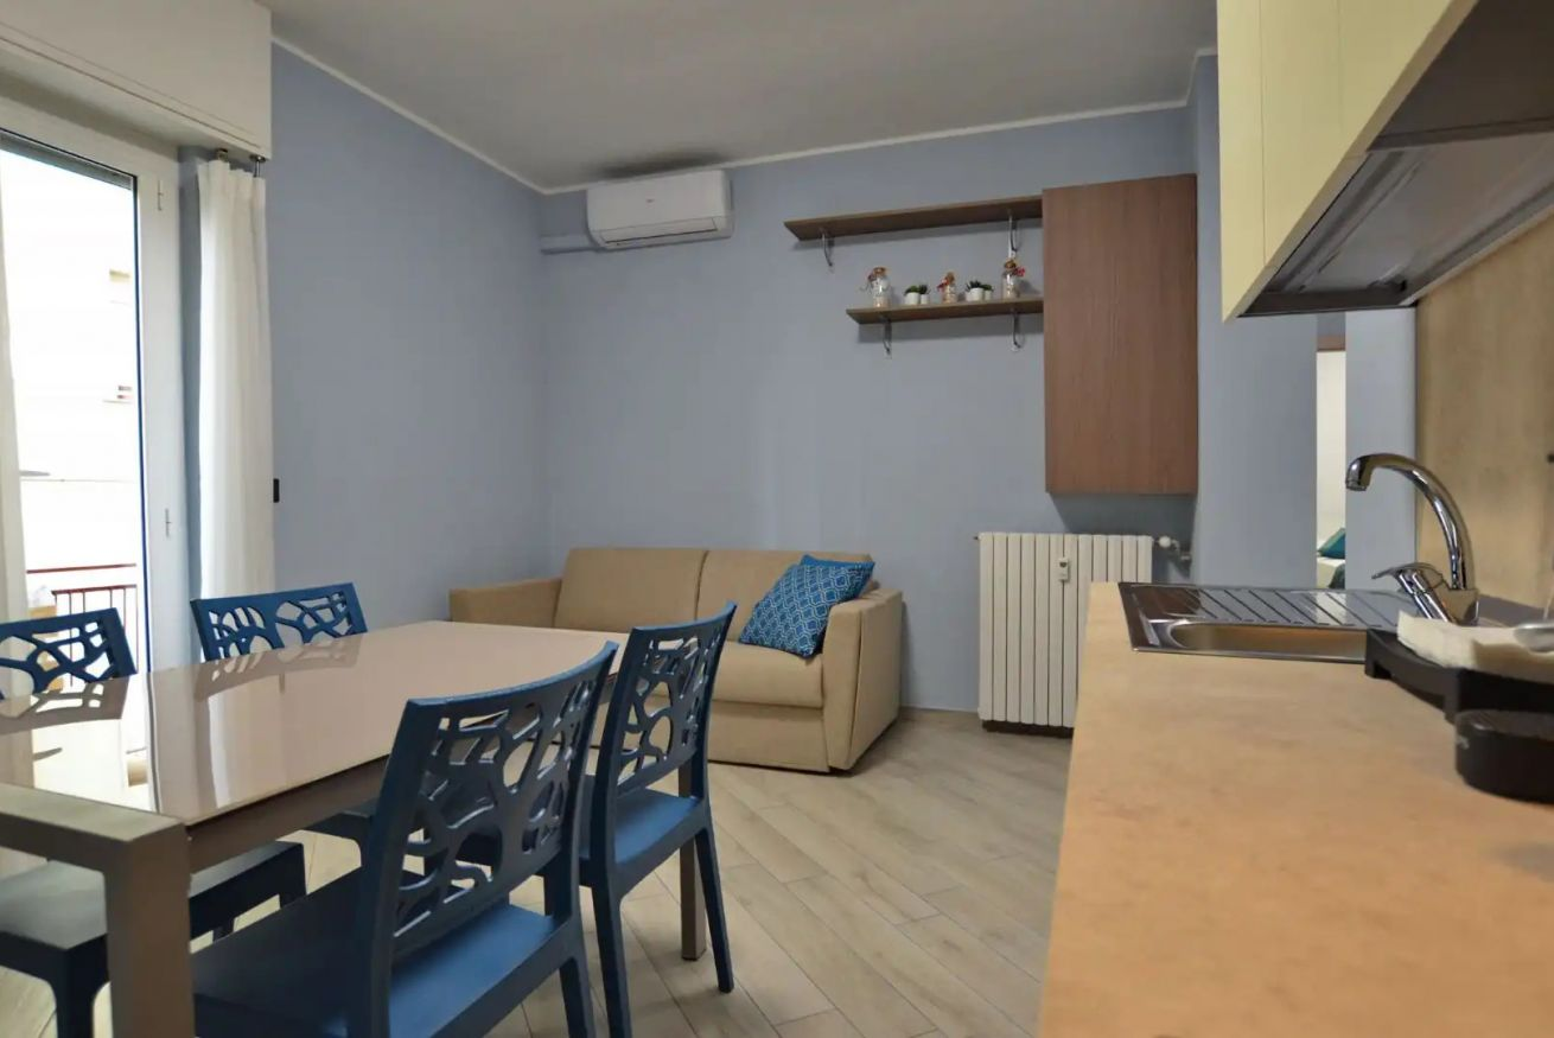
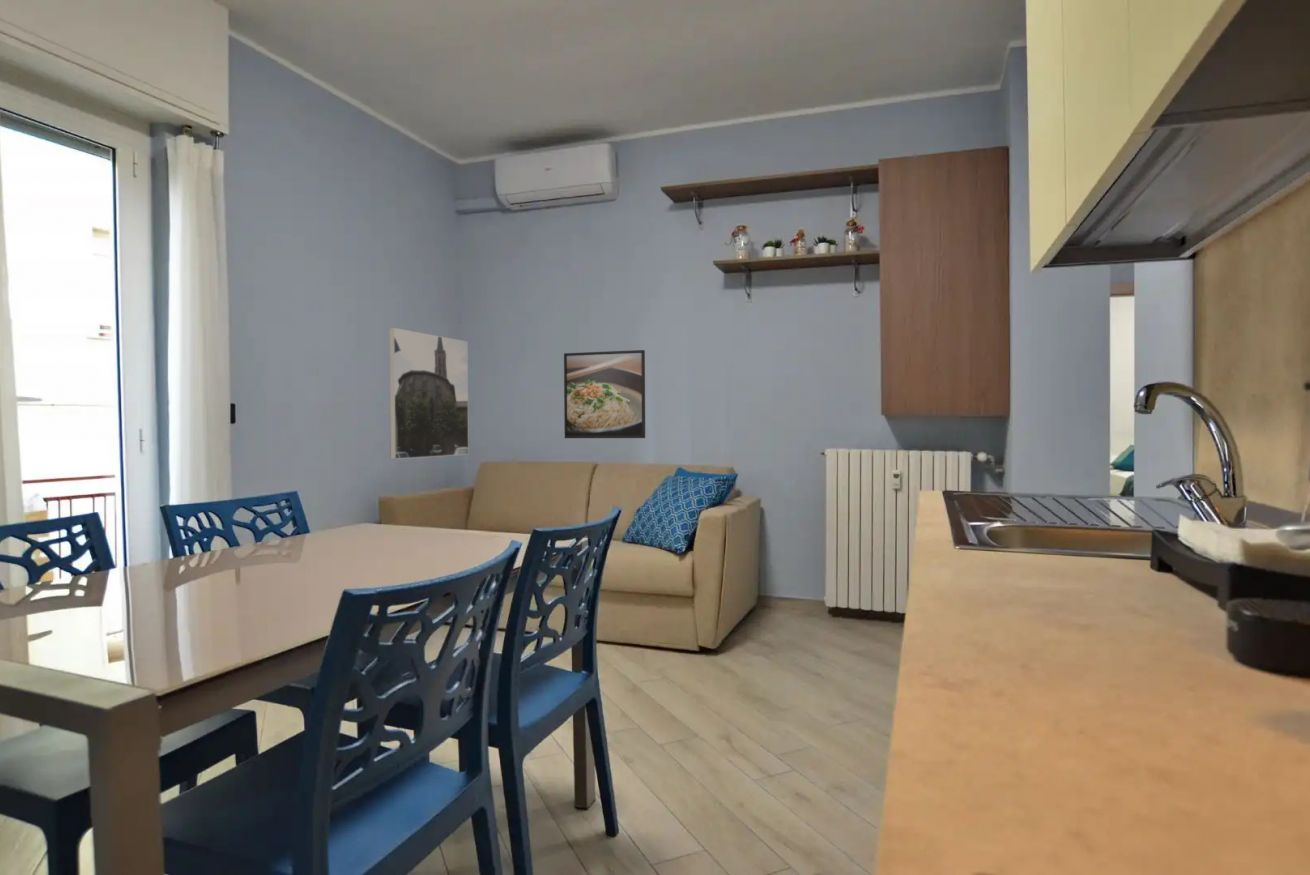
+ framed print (604, 395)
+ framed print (431, 396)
